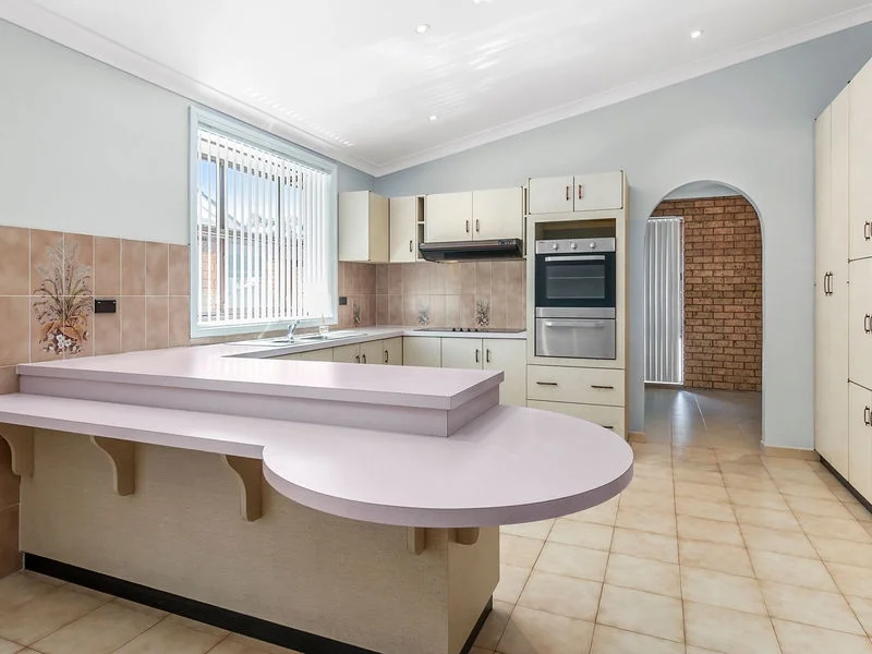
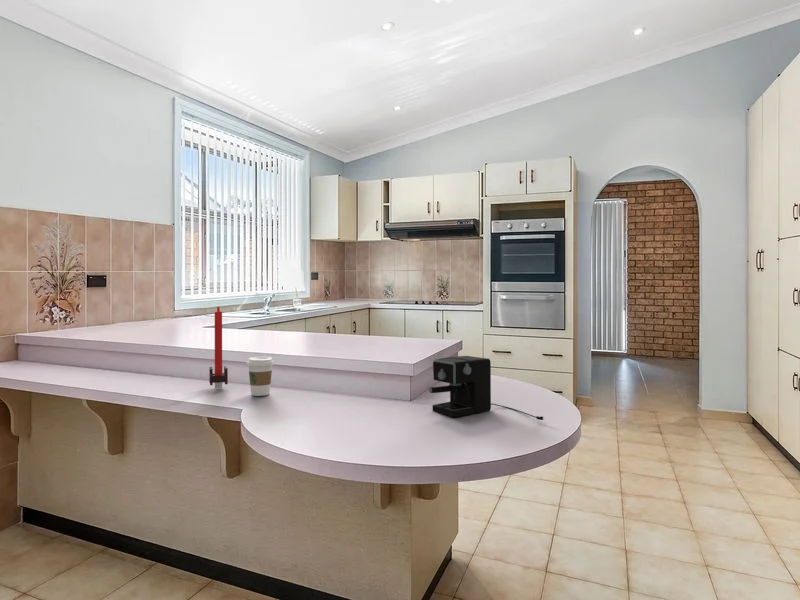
+ coffee cup (260, 376)
+ coffee maker (483, 388)
+ candle (218, 347)
